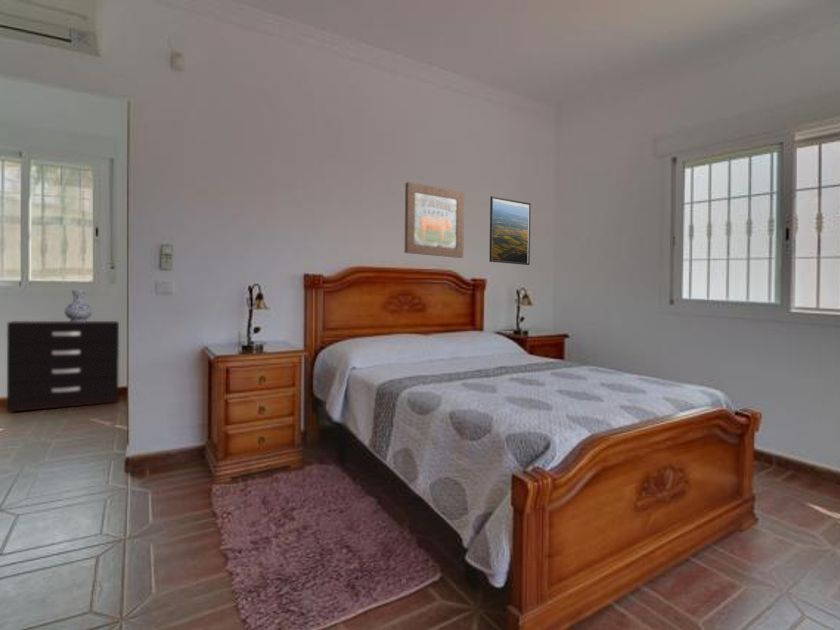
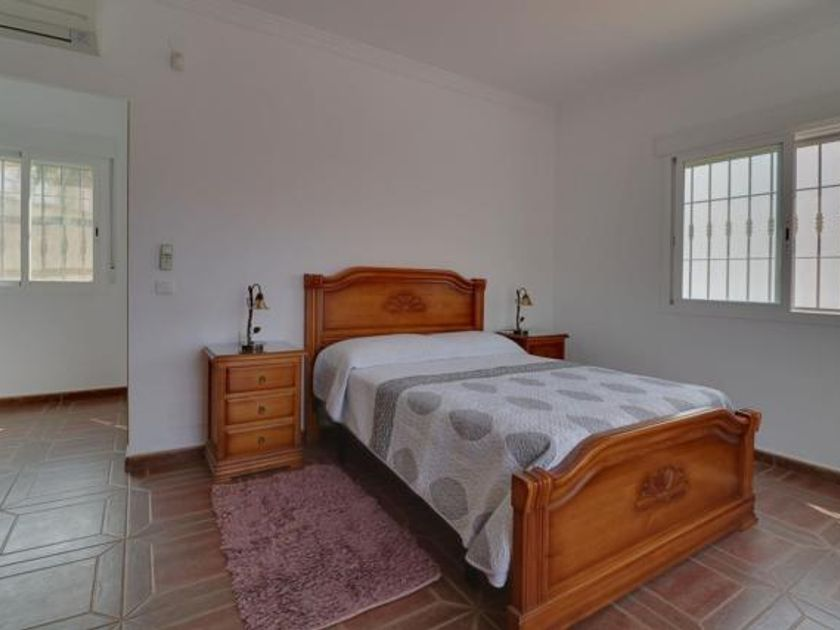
- vase (78, 305)
- dresser (66, 363)
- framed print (510, 231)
- wall art (435, 221)
